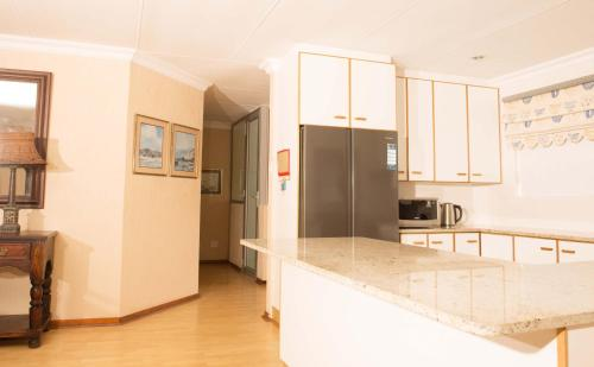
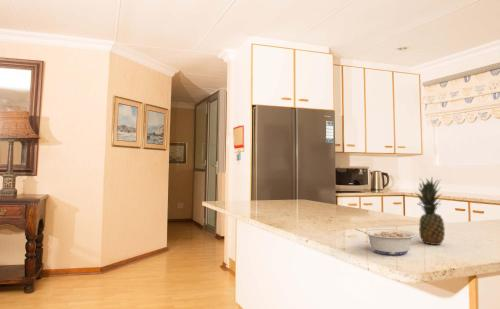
+ fruit (429, 209)
+ legume (388, 240)
